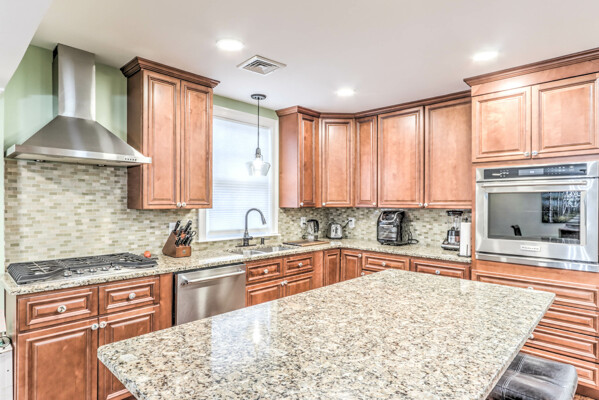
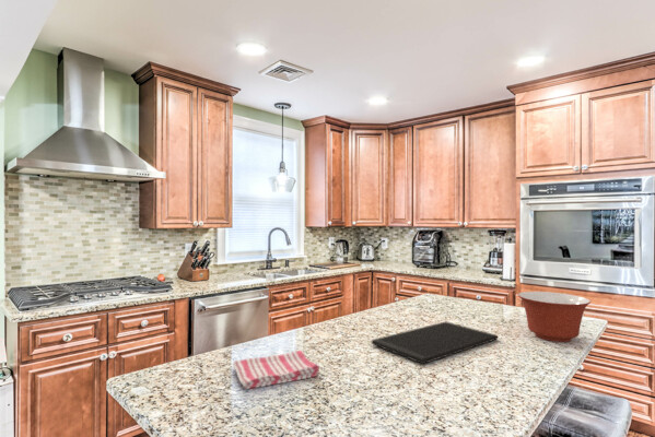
+ cutting board (435, 339)
+ mixing bowl (552, 317)
+ dish towel (274, 366)
